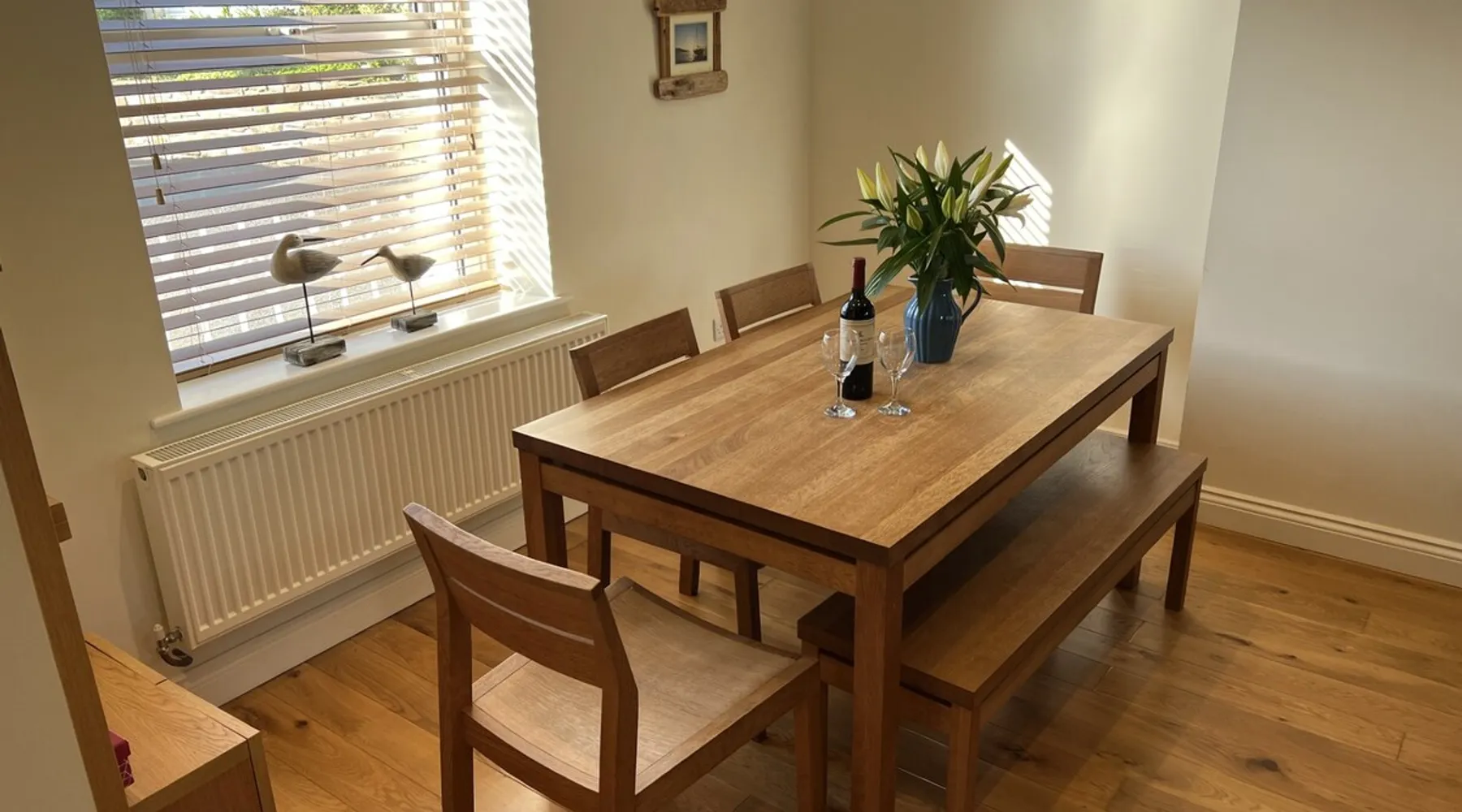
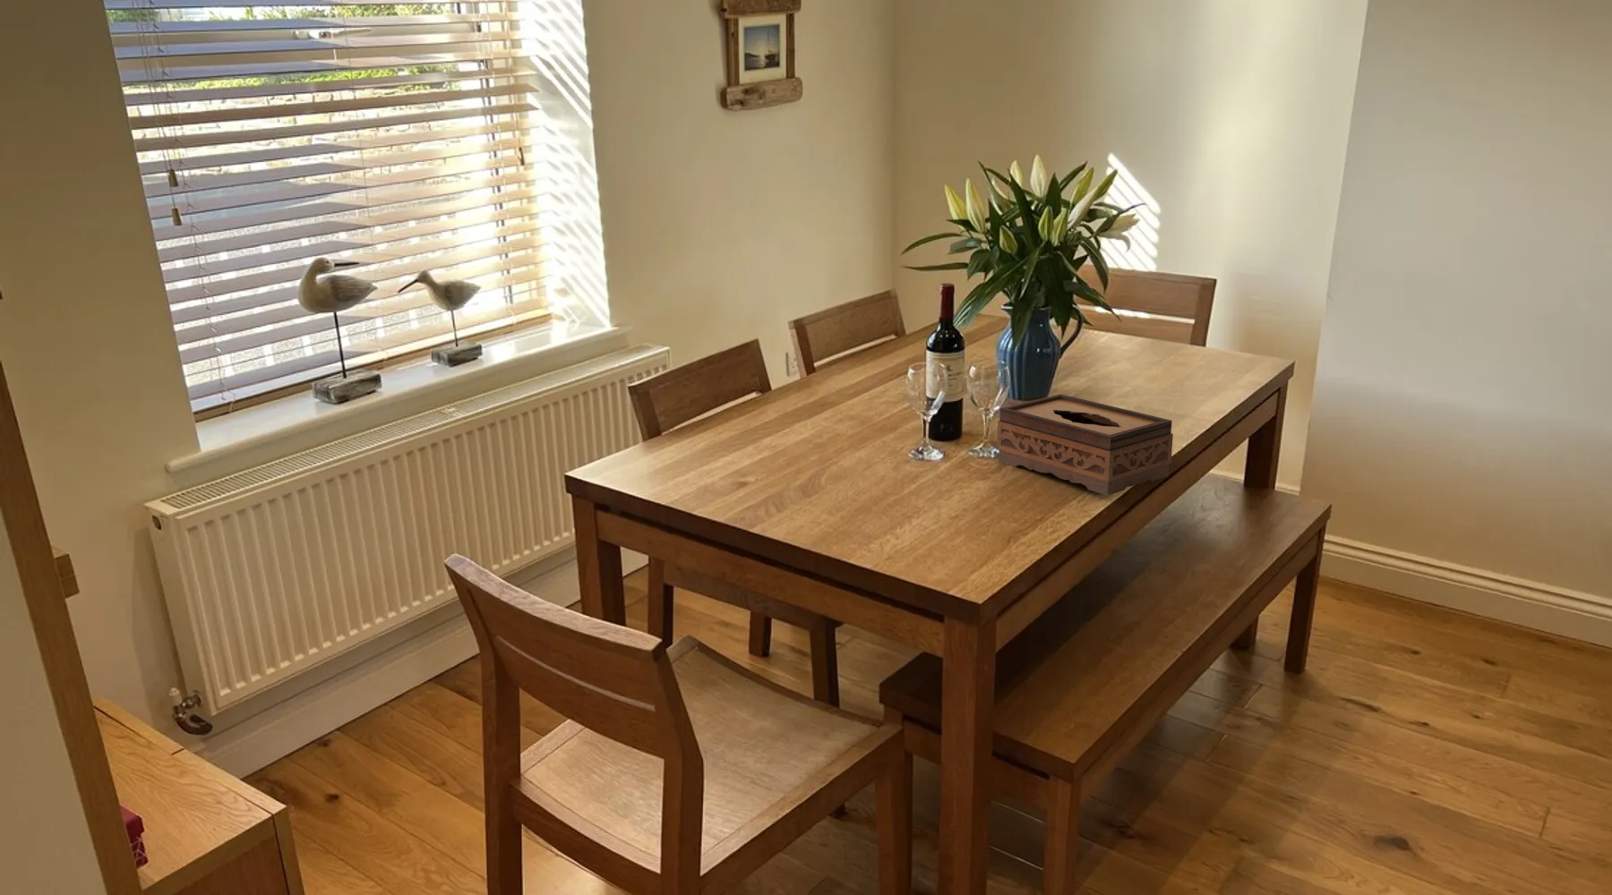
+ tissue box (1082, 441)
